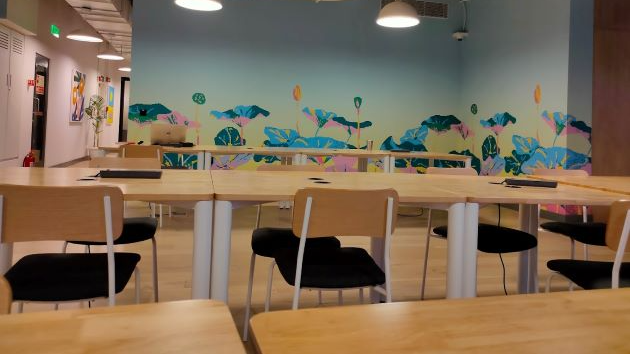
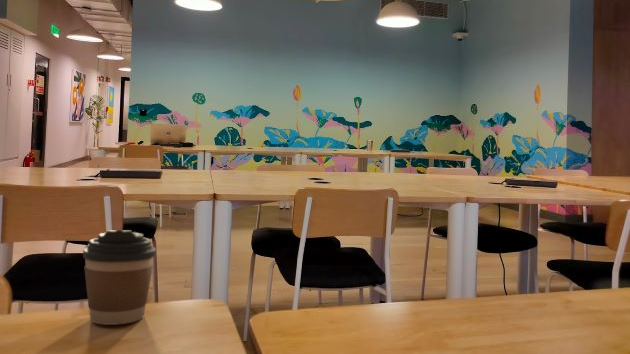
+ coffee cup (119, 272)
